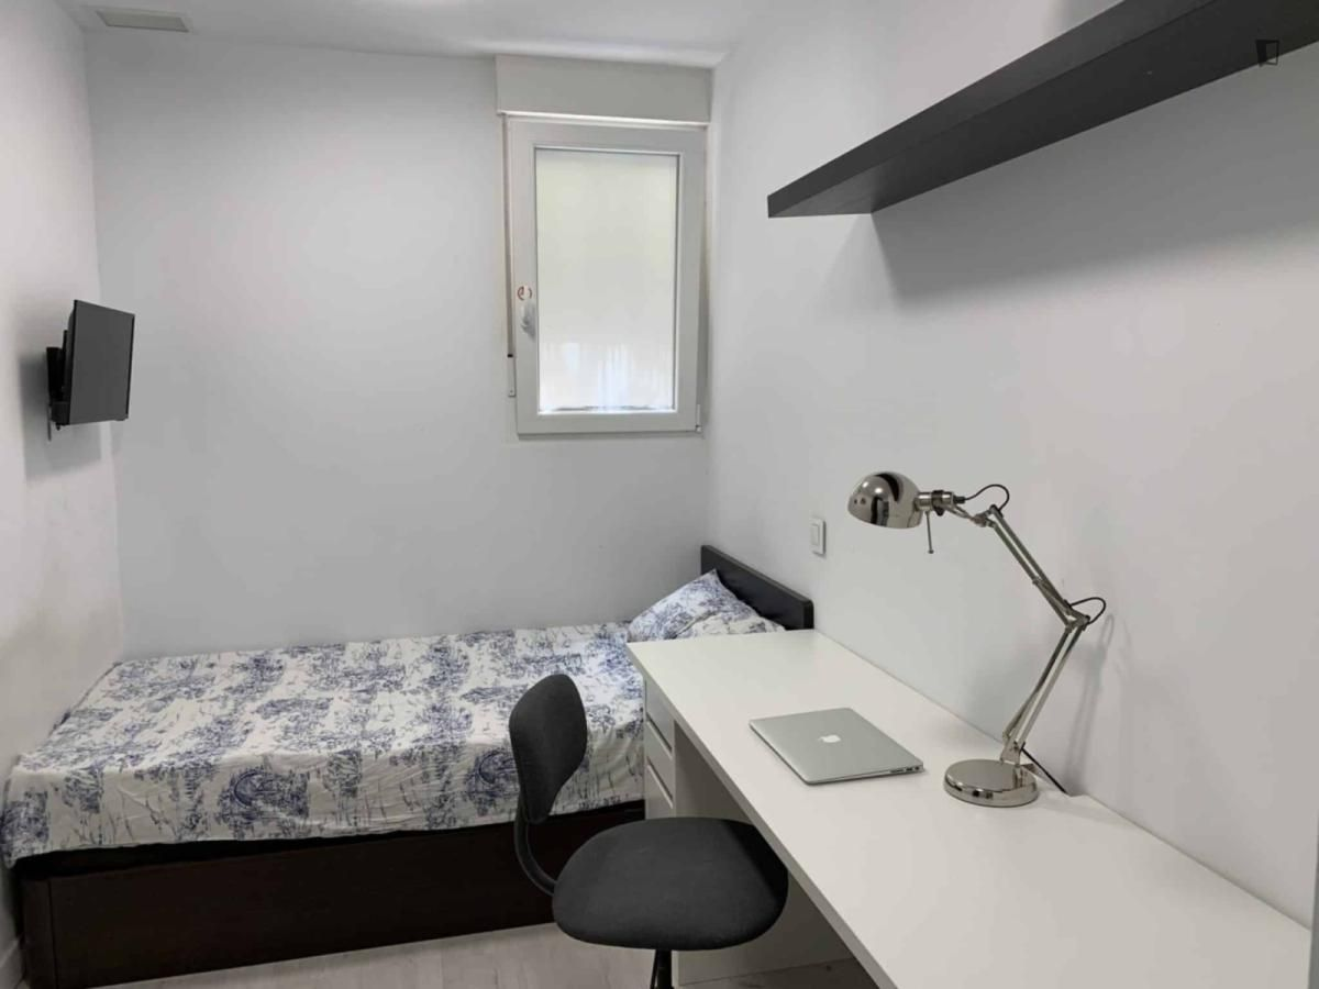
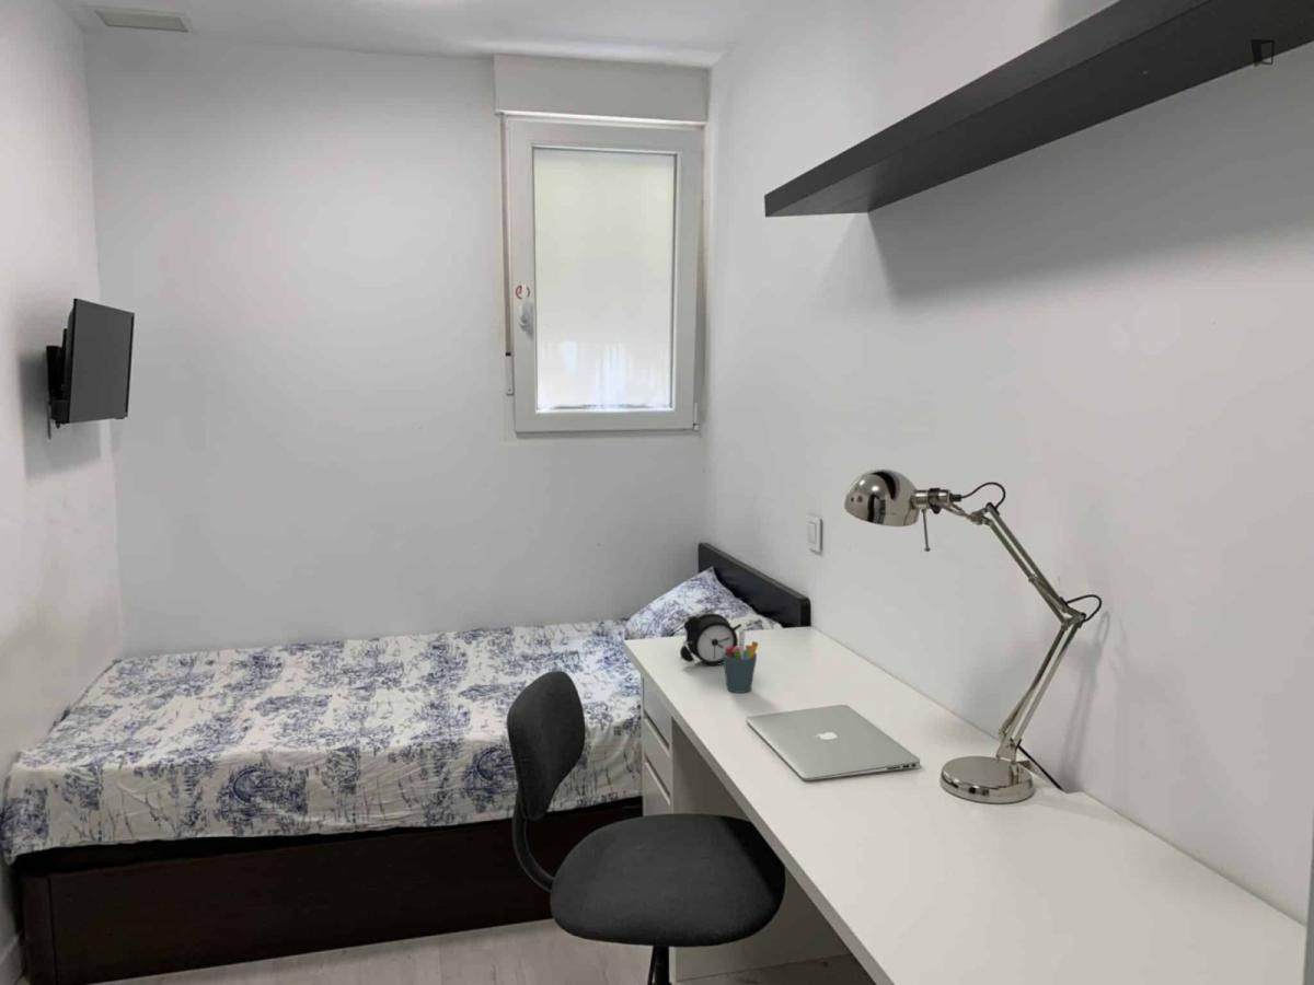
+ alarm clock (710, 638)
+ pen holder (739, 662)
